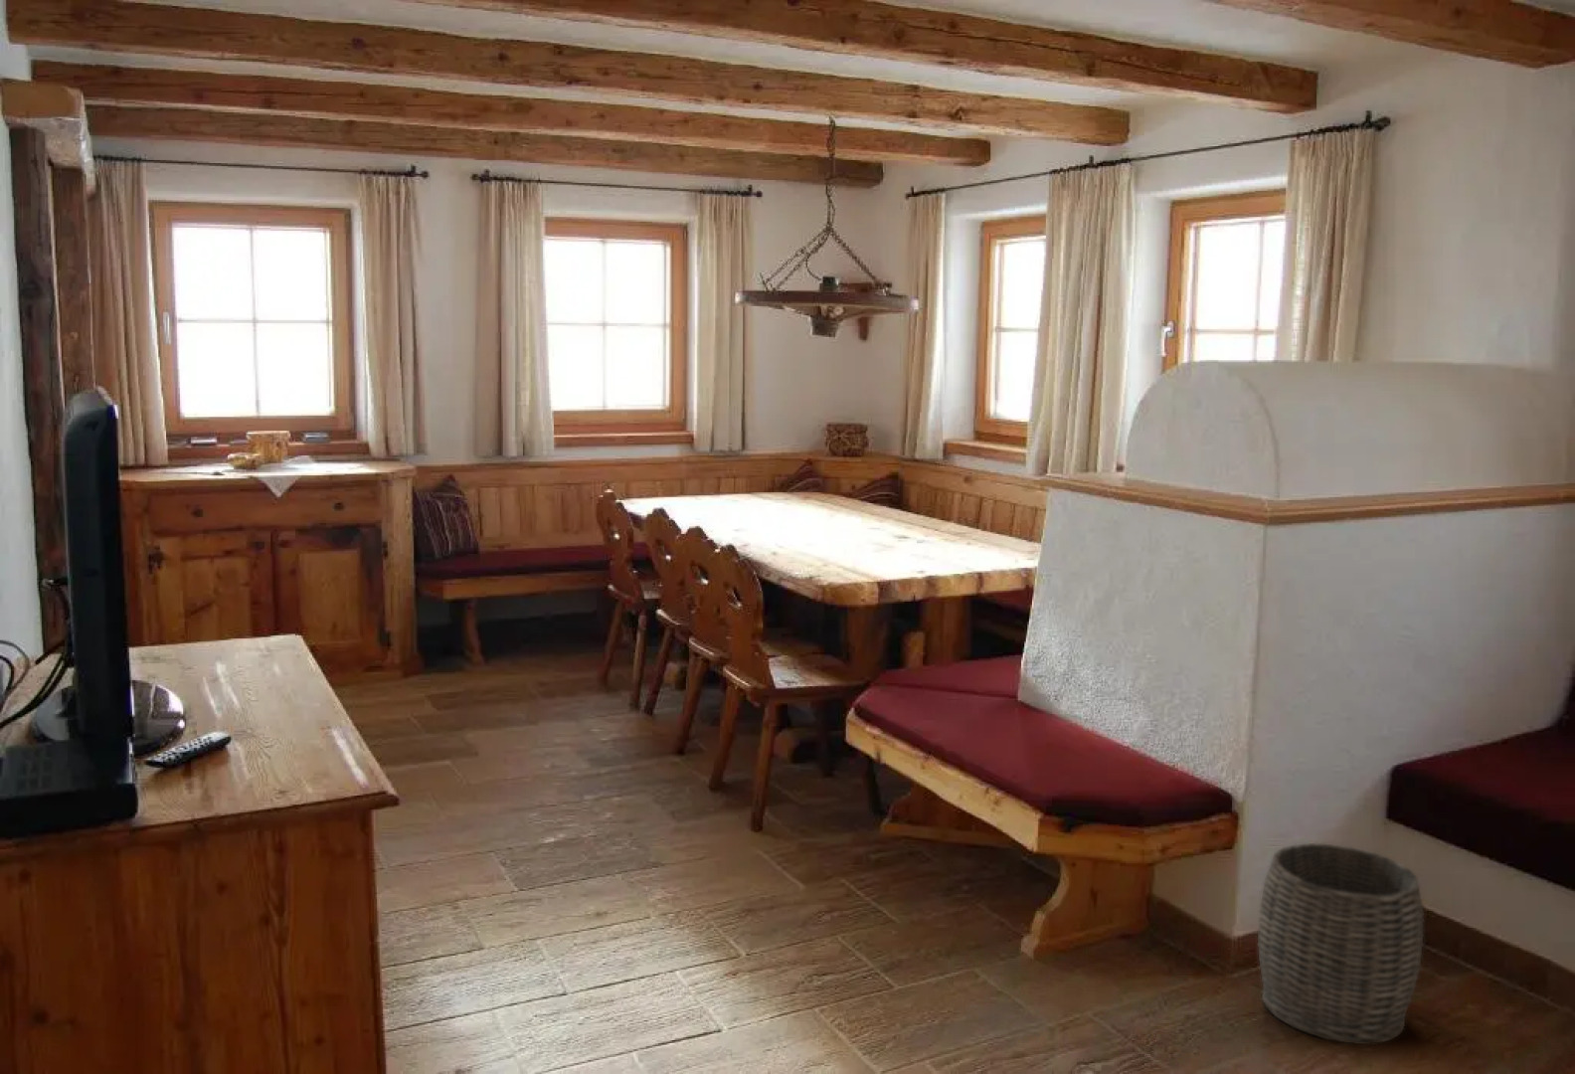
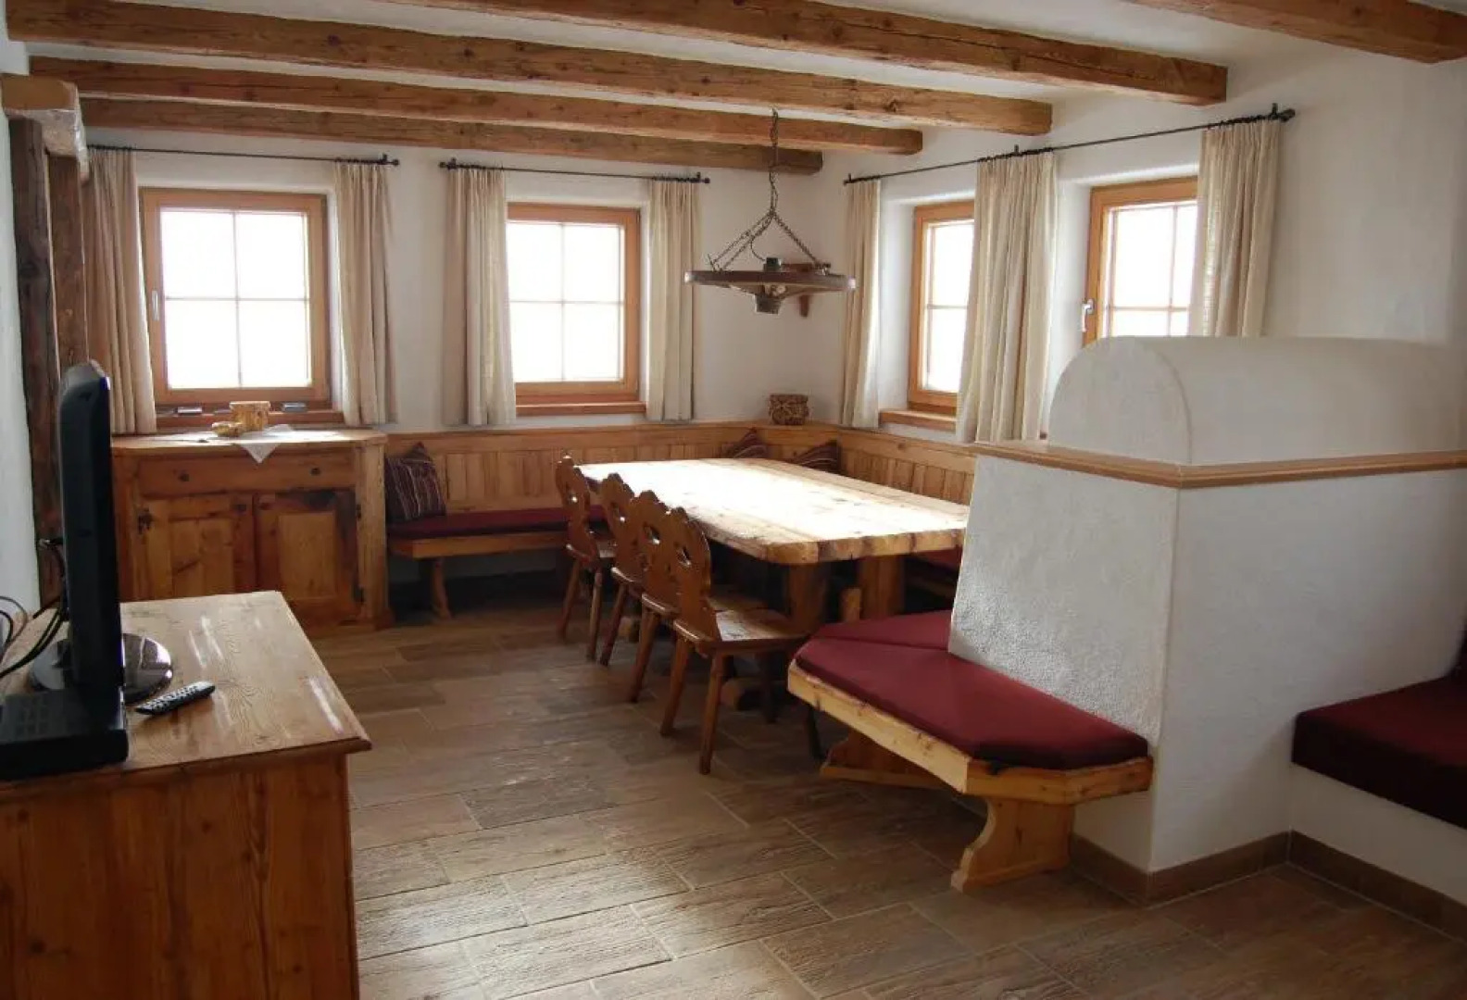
- woven basket (1337, 939)
